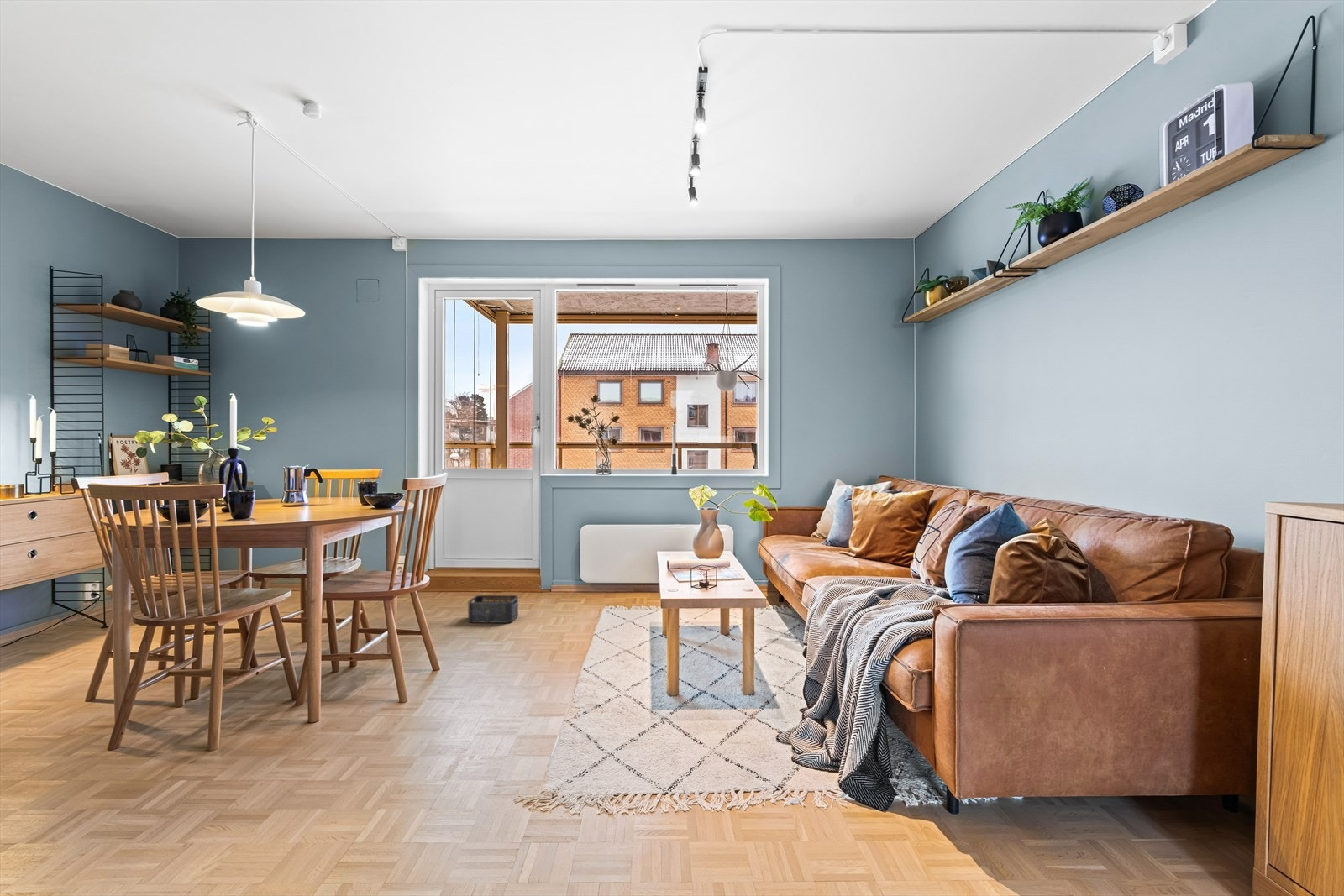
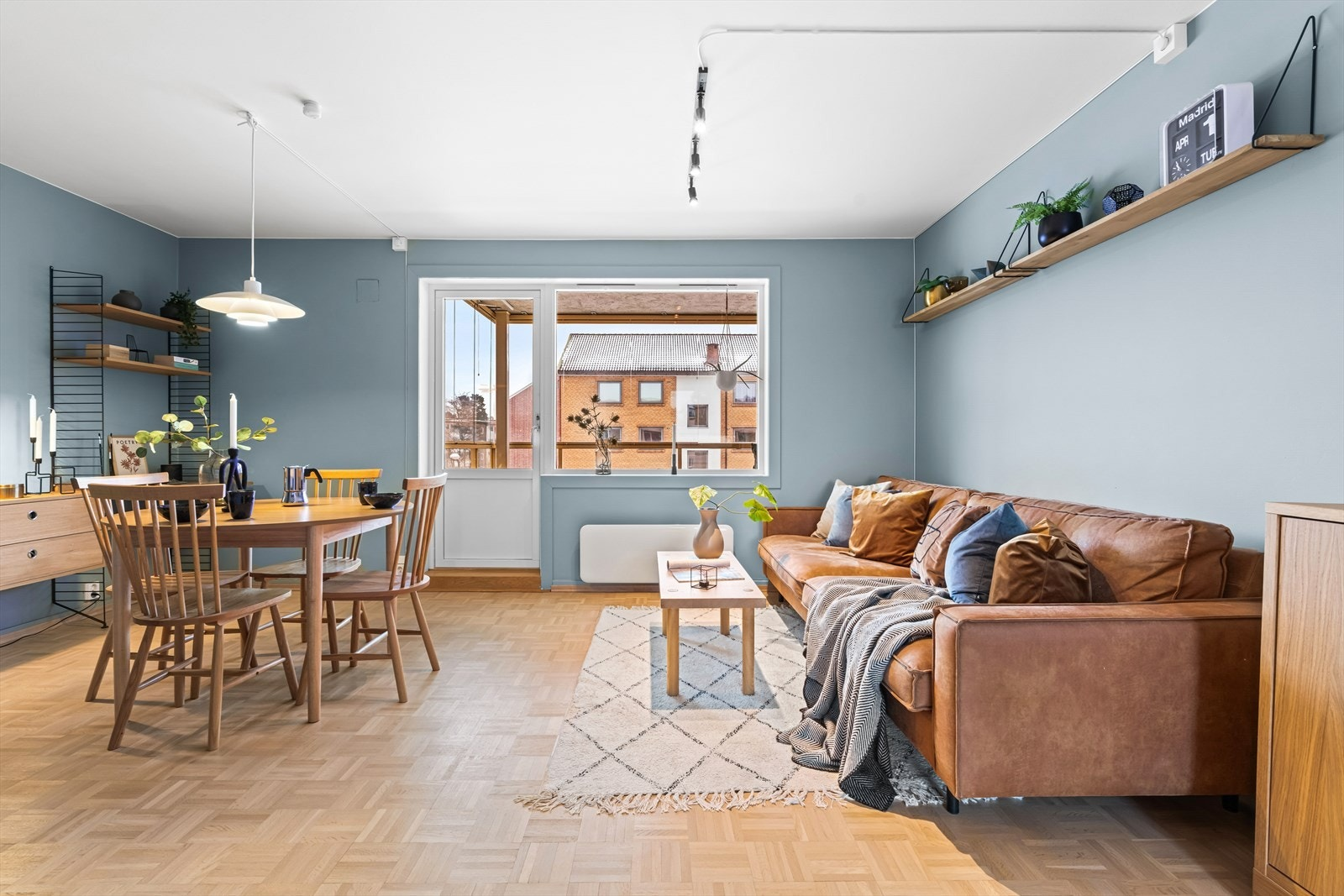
- storage bin (493, 608)
